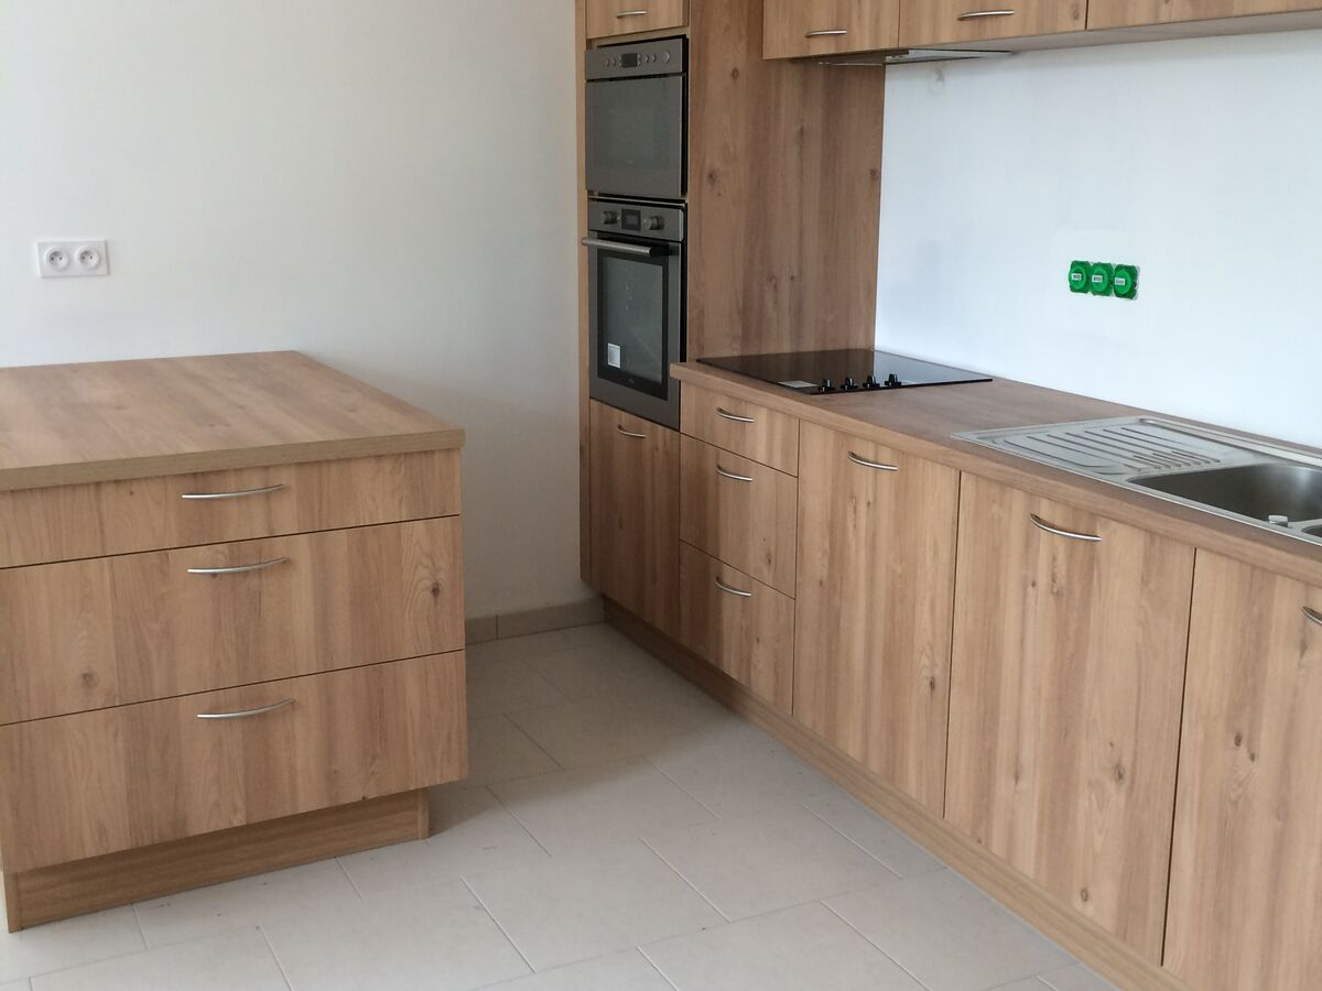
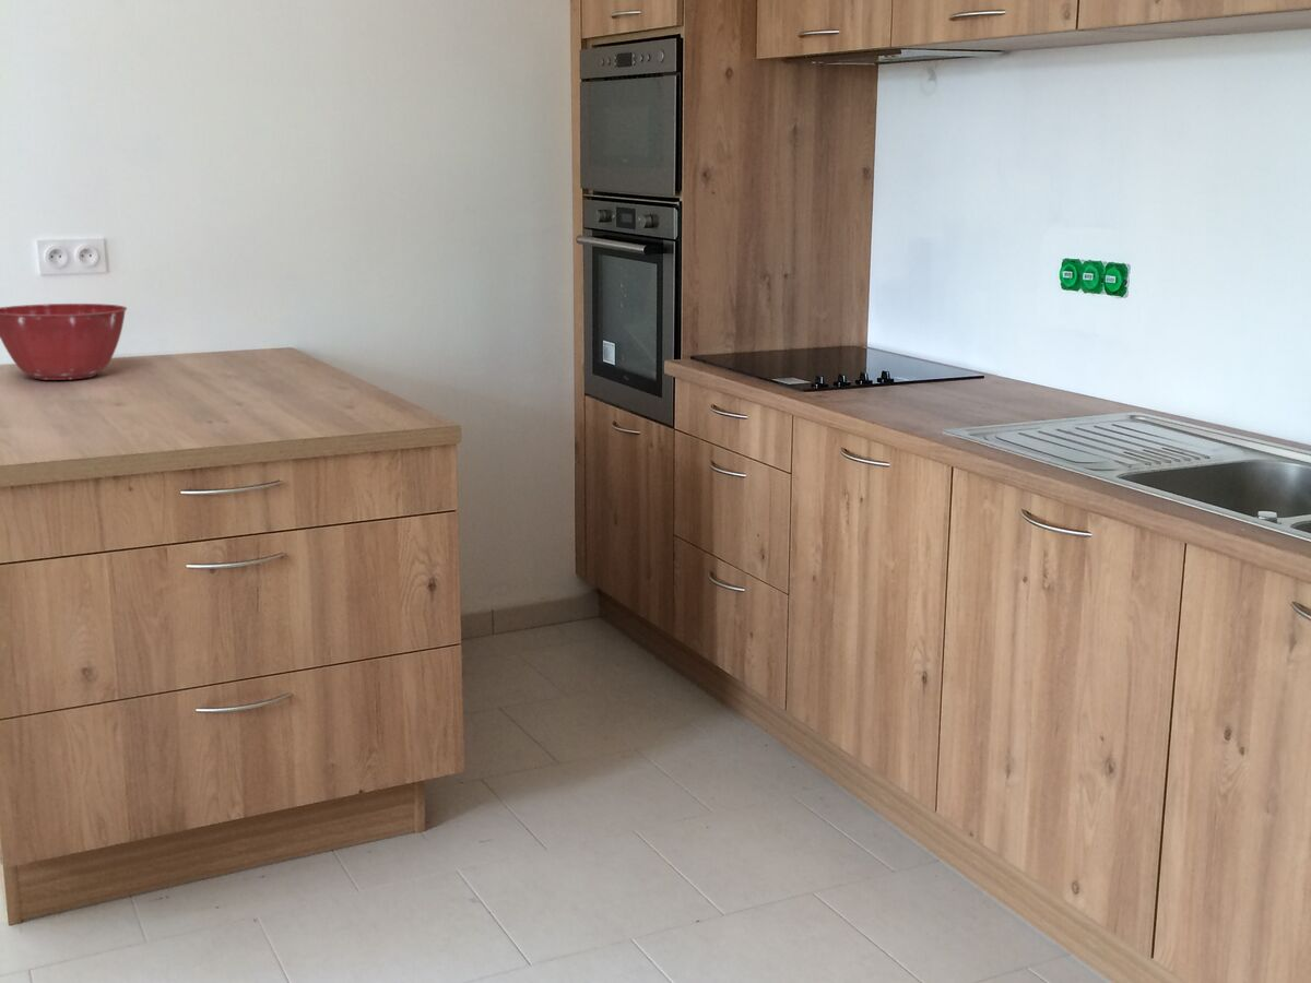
+ mixing bowl (62, 342)
